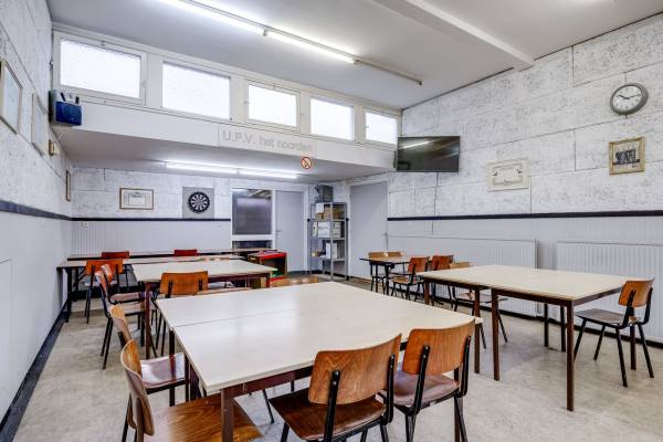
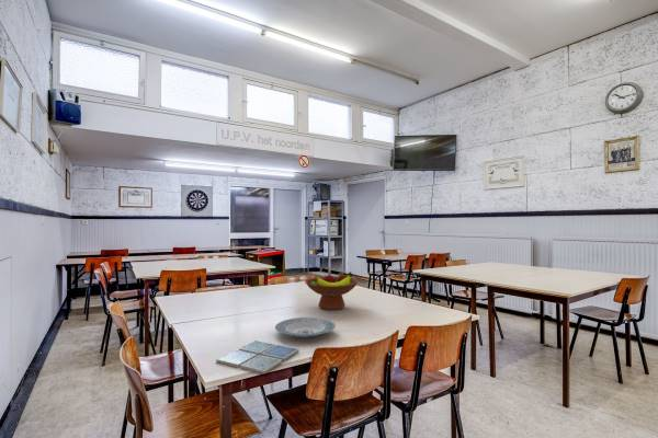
+ fruit bowl (331, 288)
+ drink coaster (259, 355)
+ plate (305, 328)
